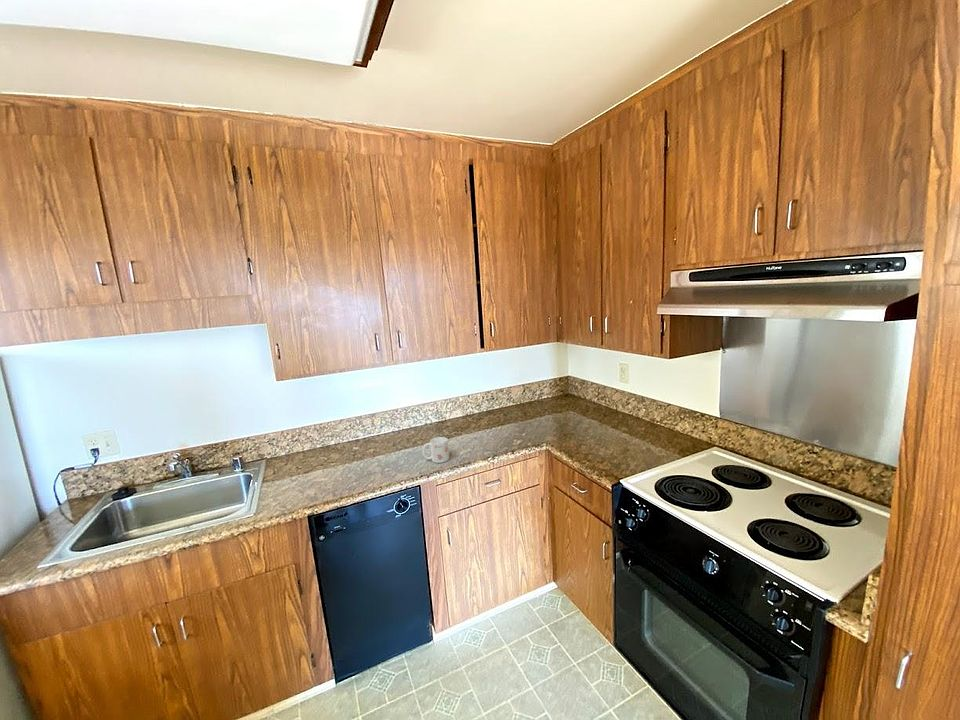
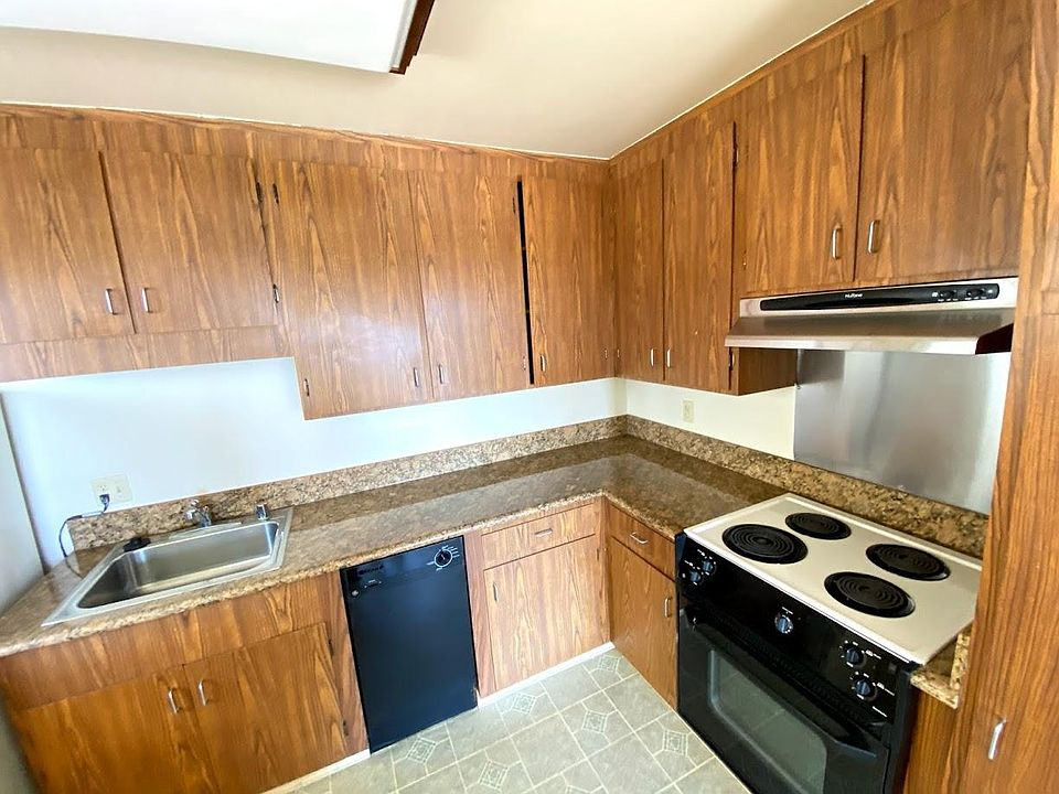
- mug (435, 450)
